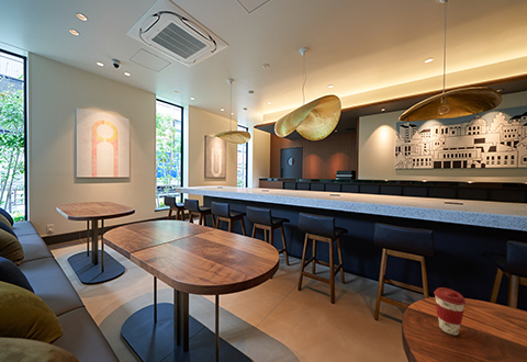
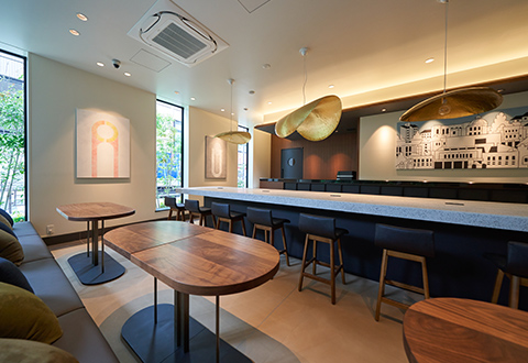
- coffee cup (448, 310)
